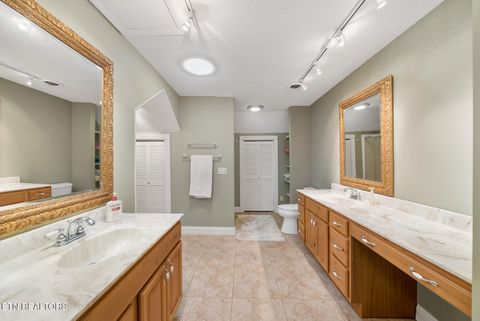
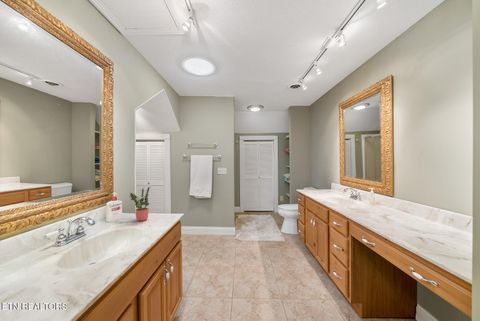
+ potted plant (137, 204)
